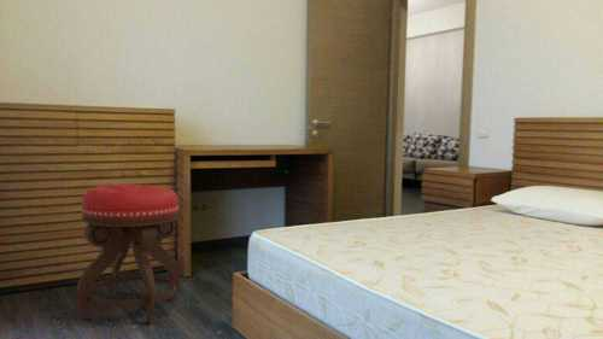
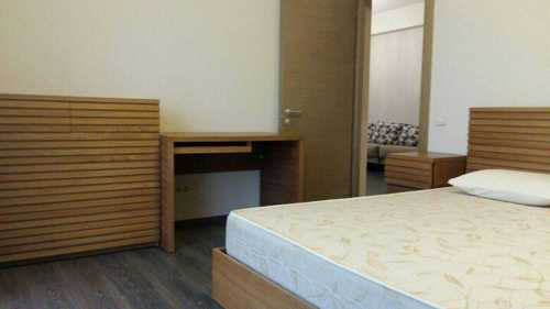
- stool (133, 247)
